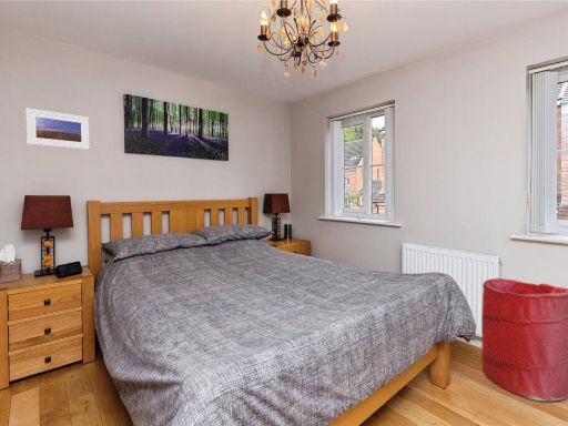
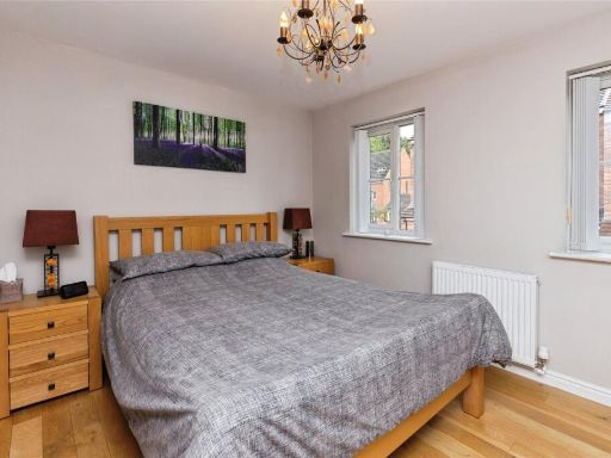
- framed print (59, 130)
- laundry hamper (525, 331)
